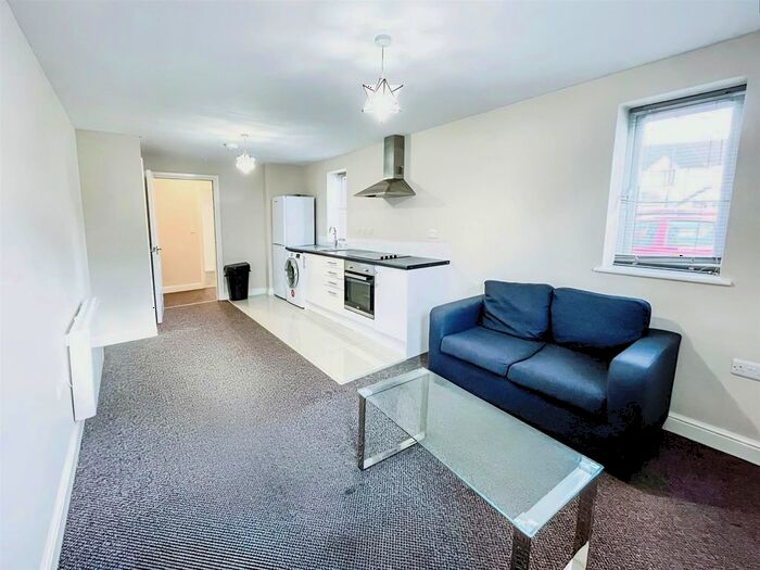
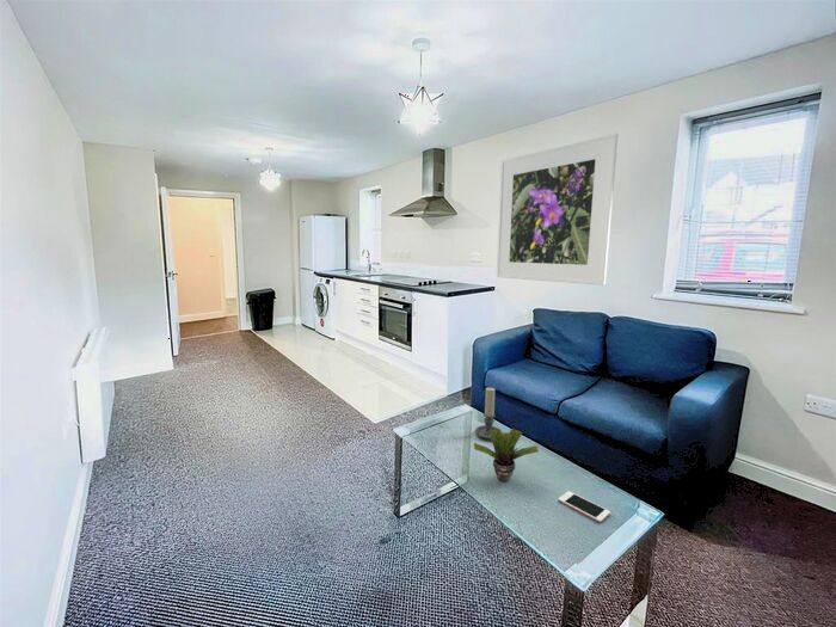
+ candle holder (491, 412)
+ potted plant (505, 455)
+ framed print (547, 216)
+ cell phone (583, 505)
